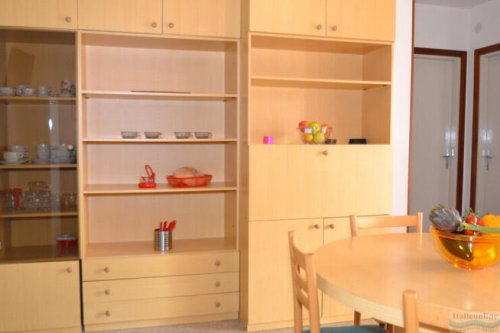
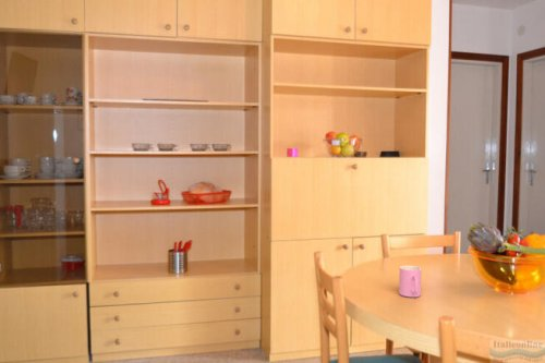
+ cup (411, 282)
